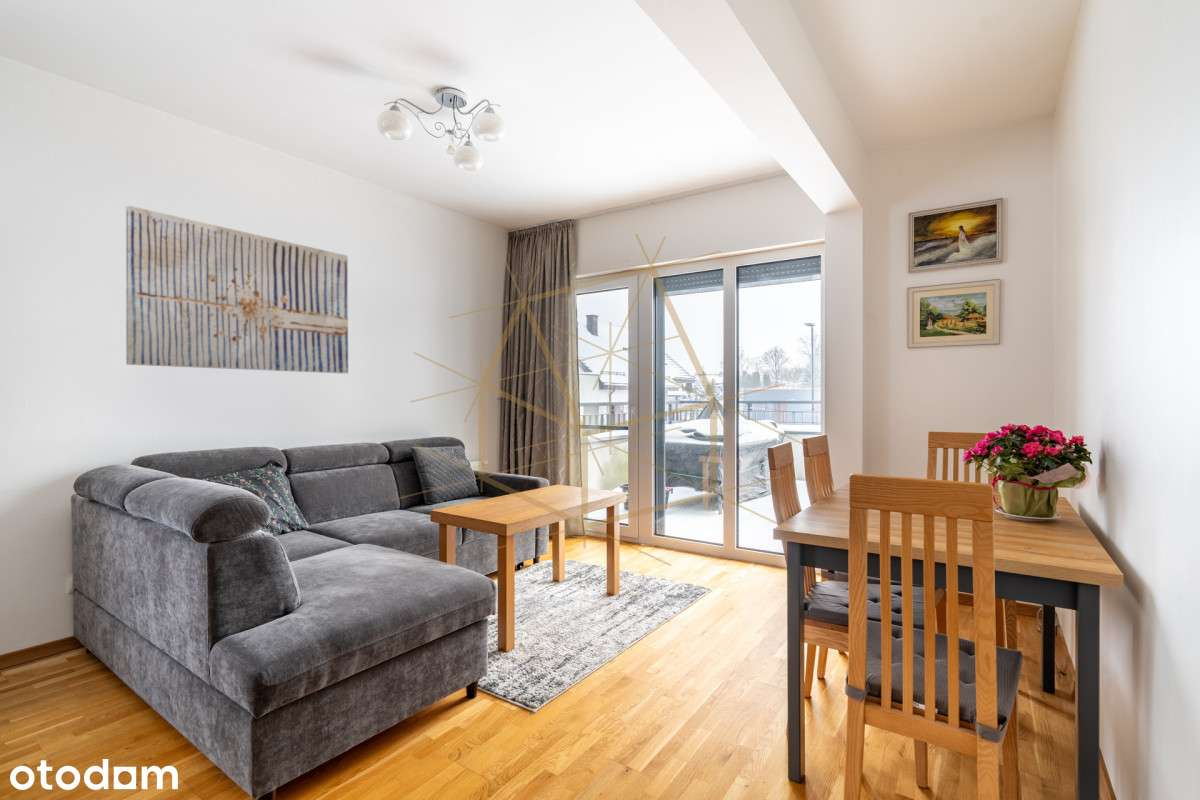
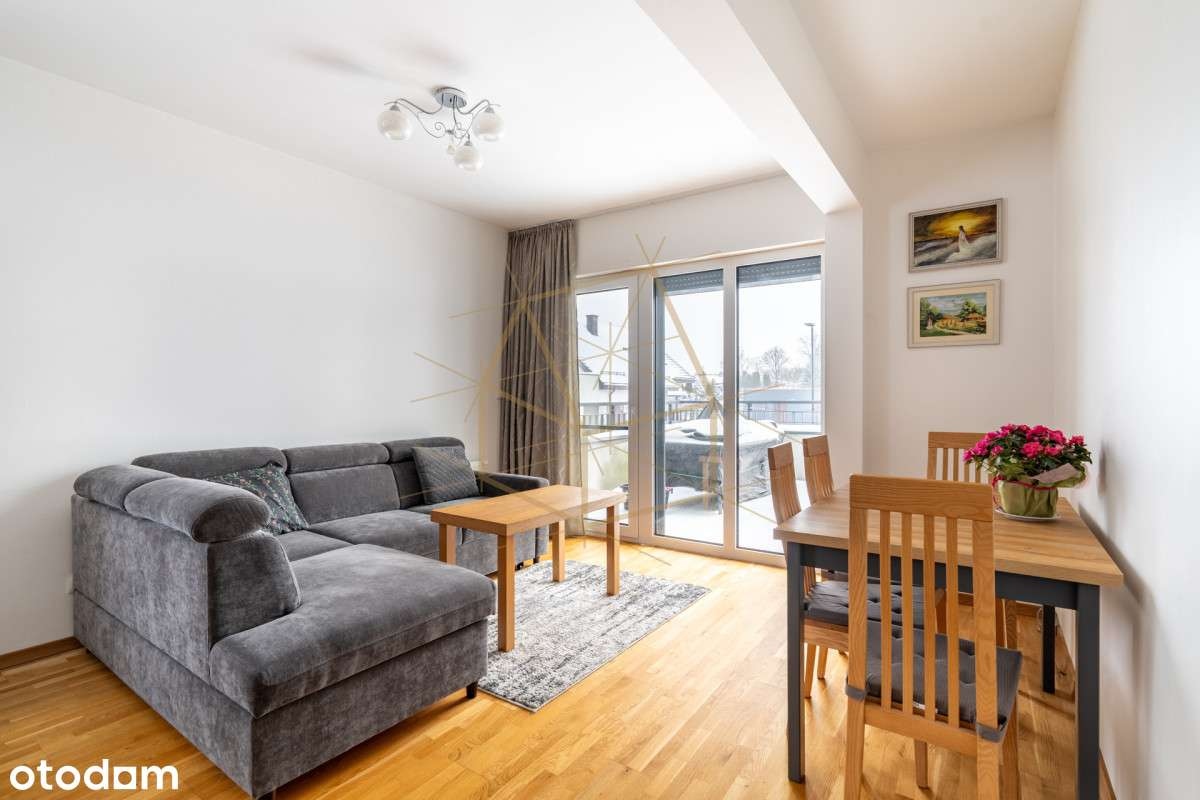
- wall art (253, 302)
